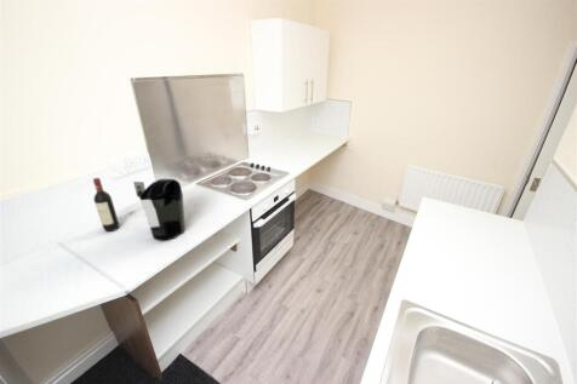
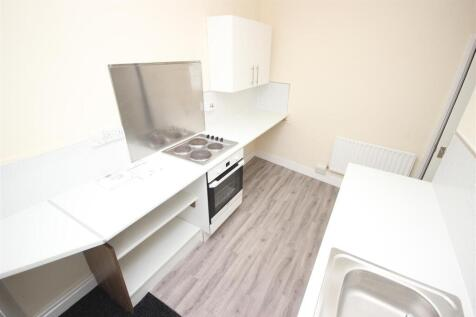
- wine bottle (104, 205)
- coffee maker (155, 206)
